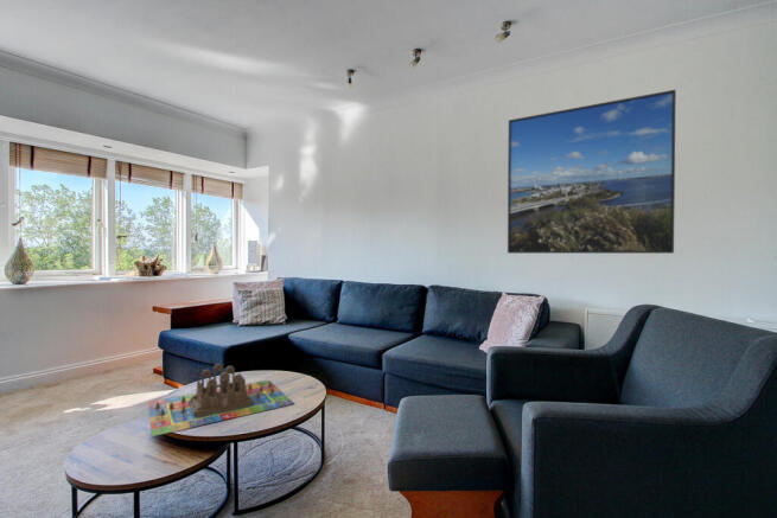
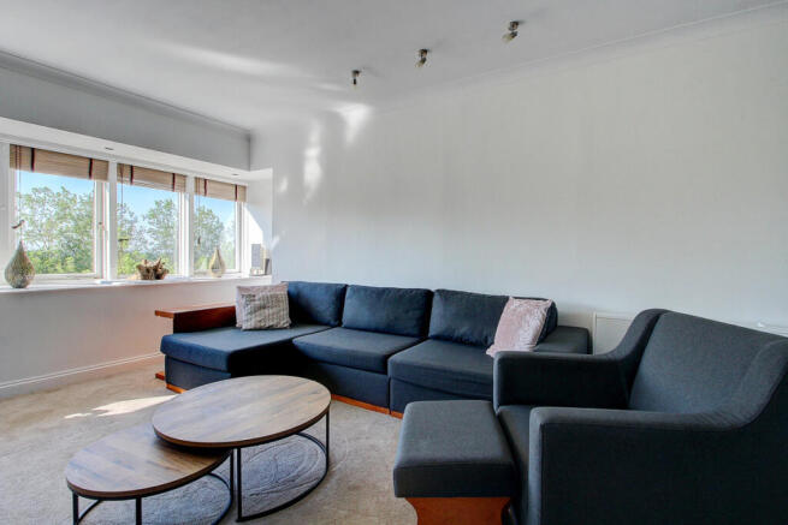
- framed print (582, 179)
- board game (221, 385)
